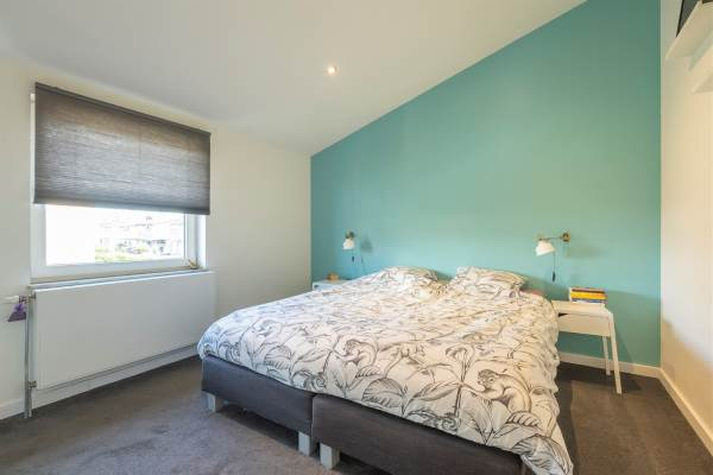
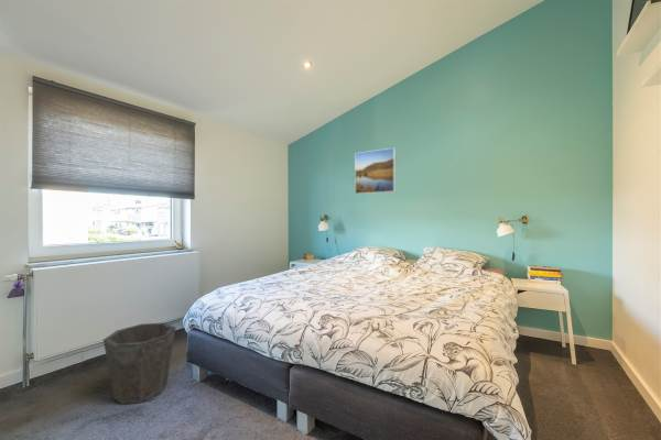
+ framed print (373, 172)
+ waste bin (141, 362)
